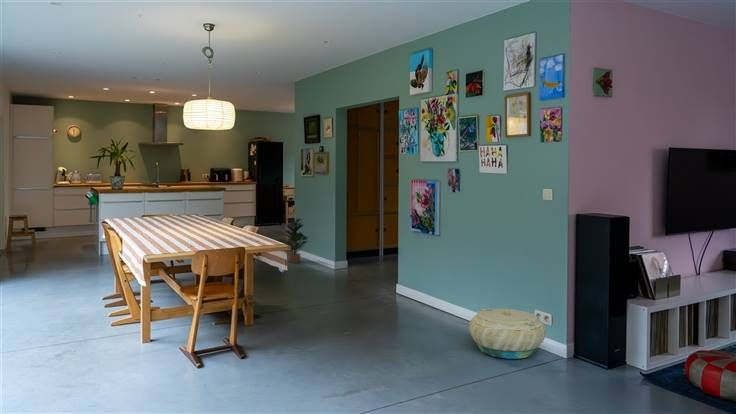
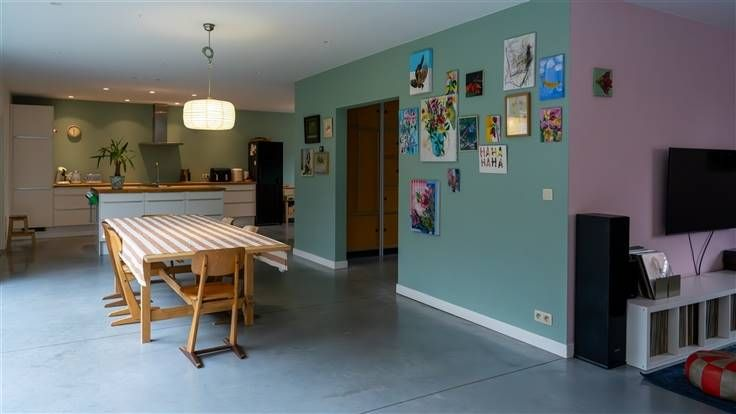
- basket (506, 331)
- potted plant (297, 240)
